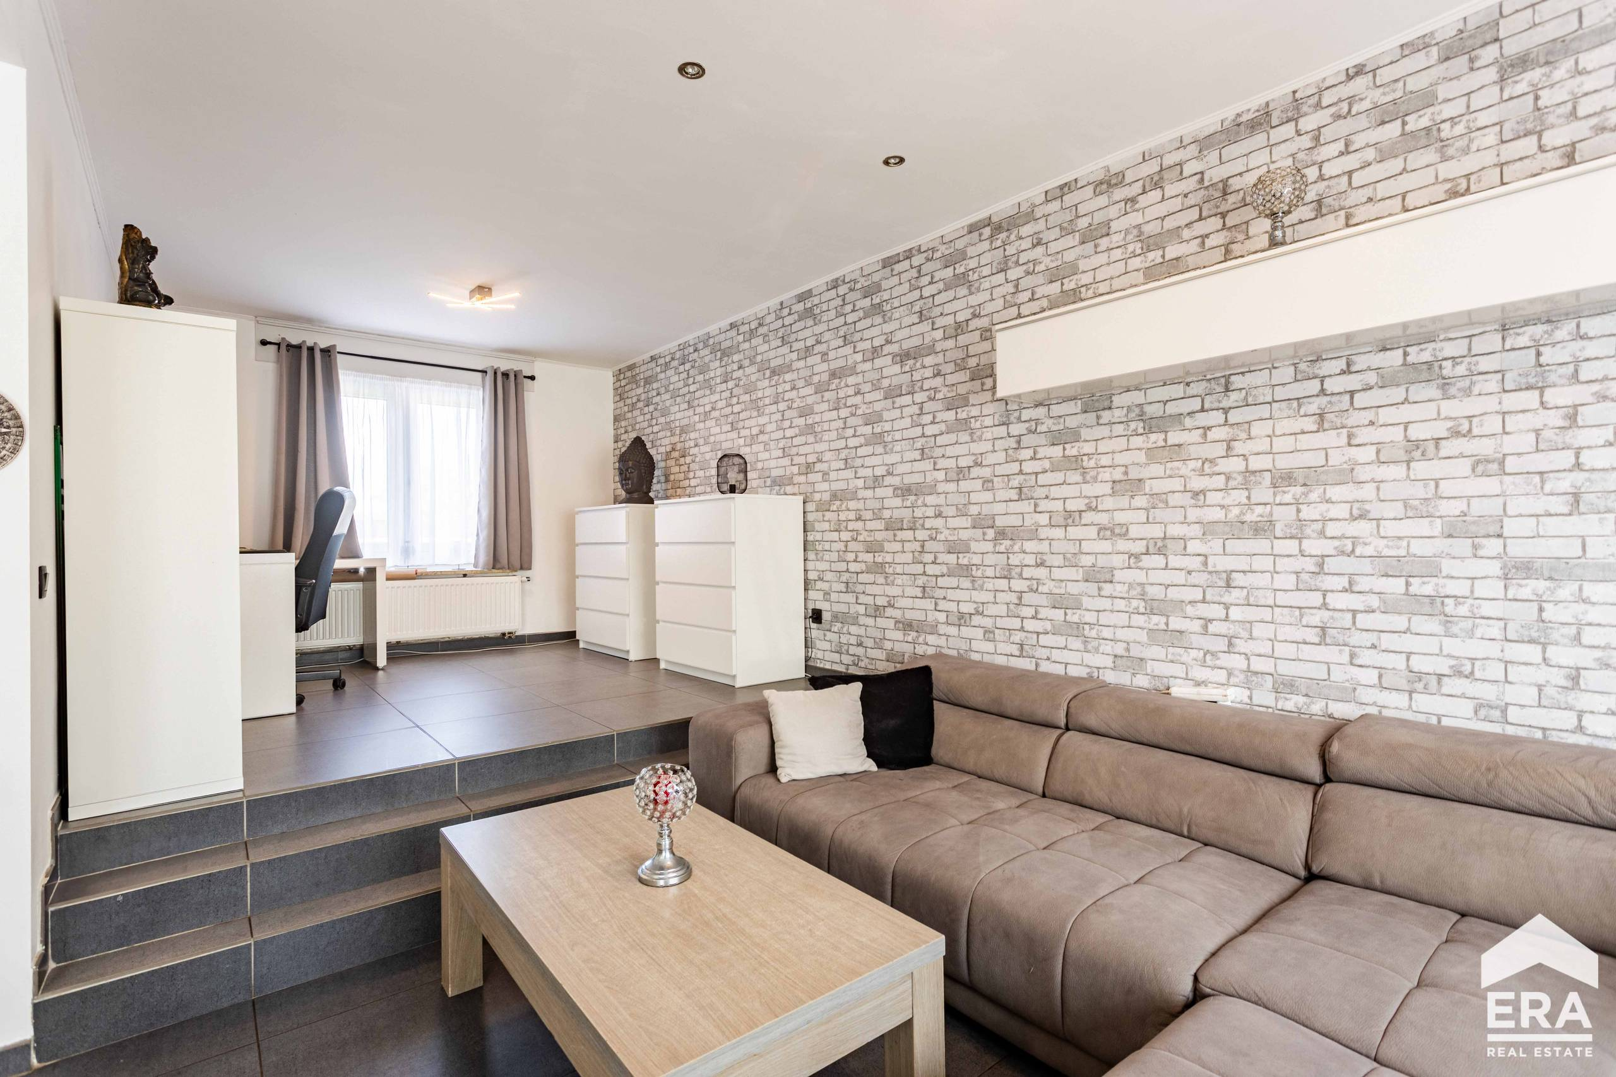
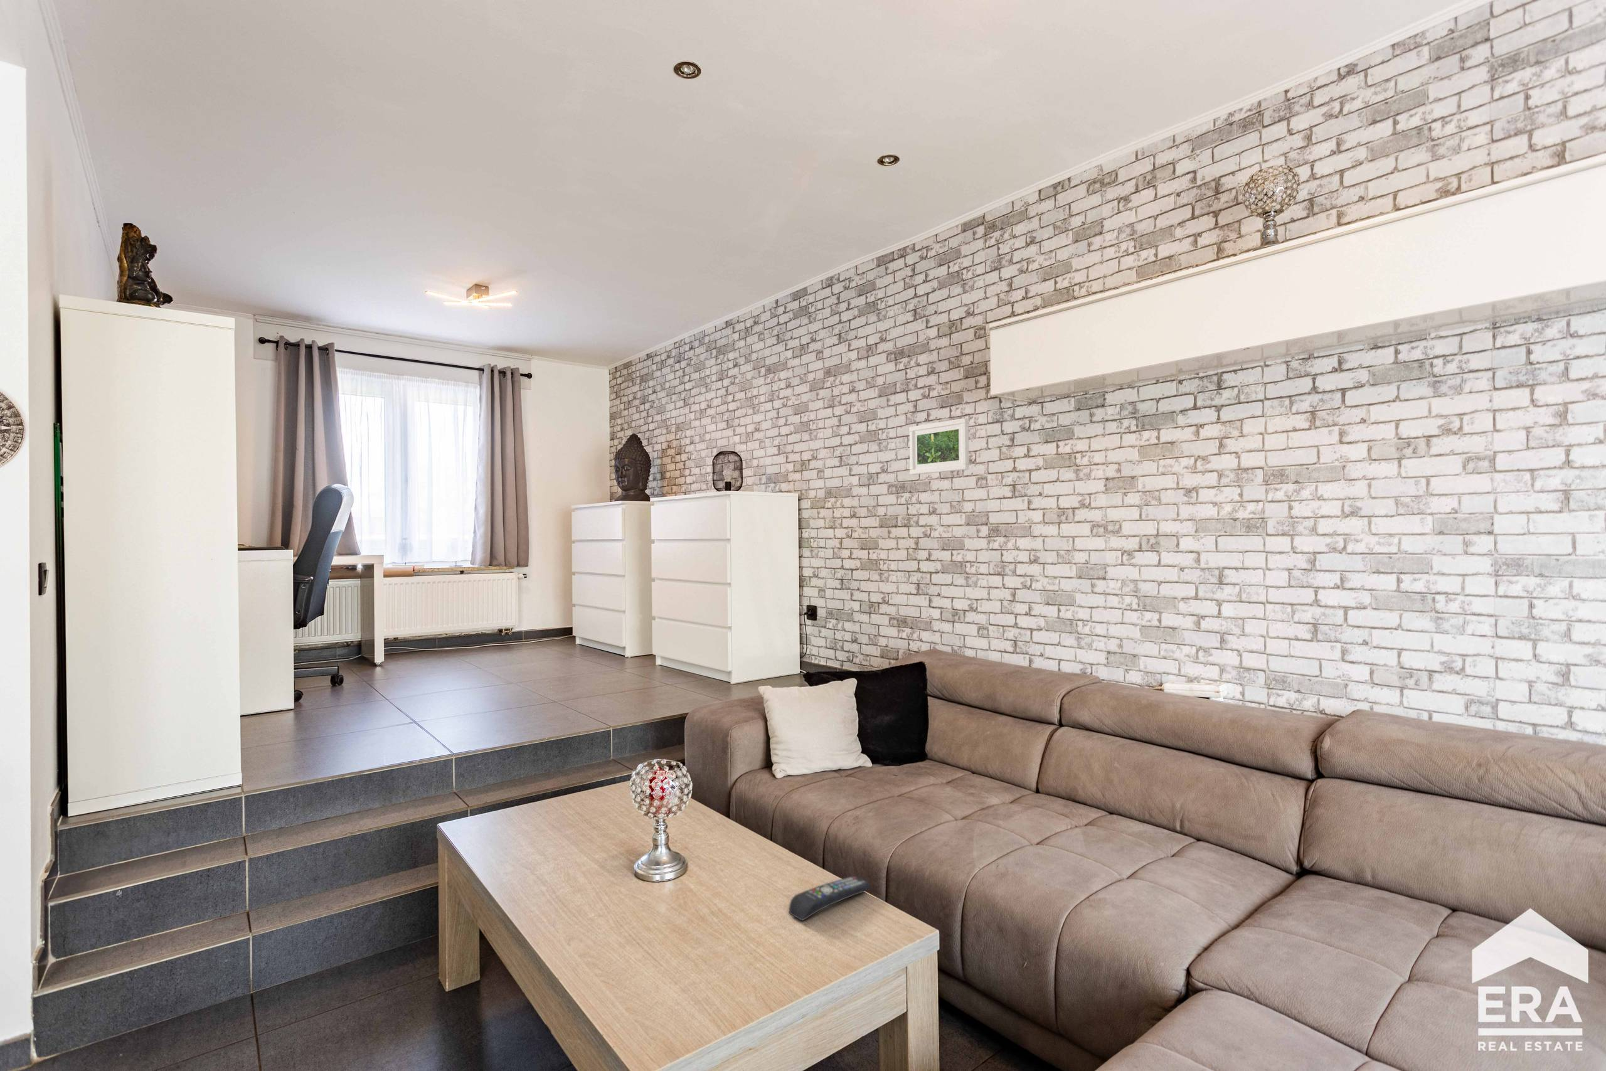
+ remote control (830, 894)
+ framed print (938, 447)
